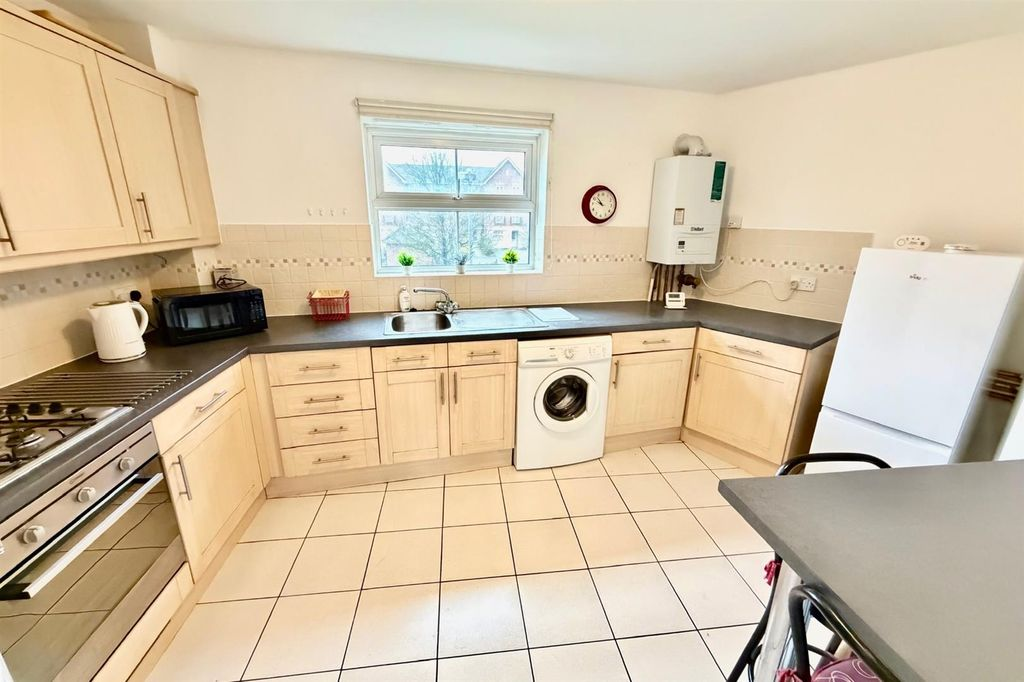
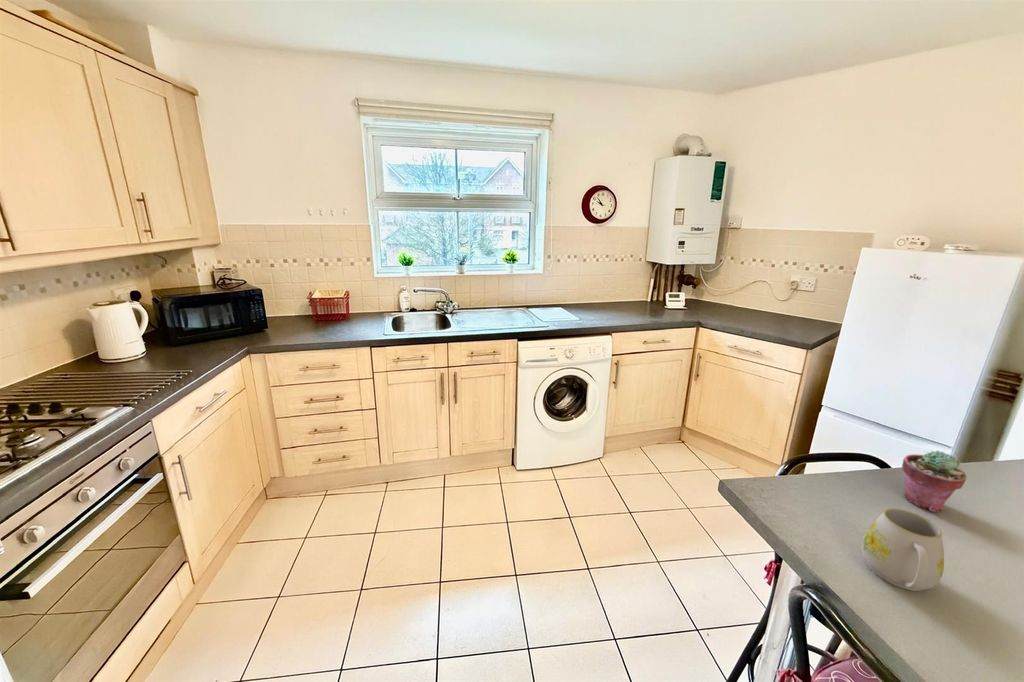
+ potted succulent (931, 476)
+ mug (906, 553)
